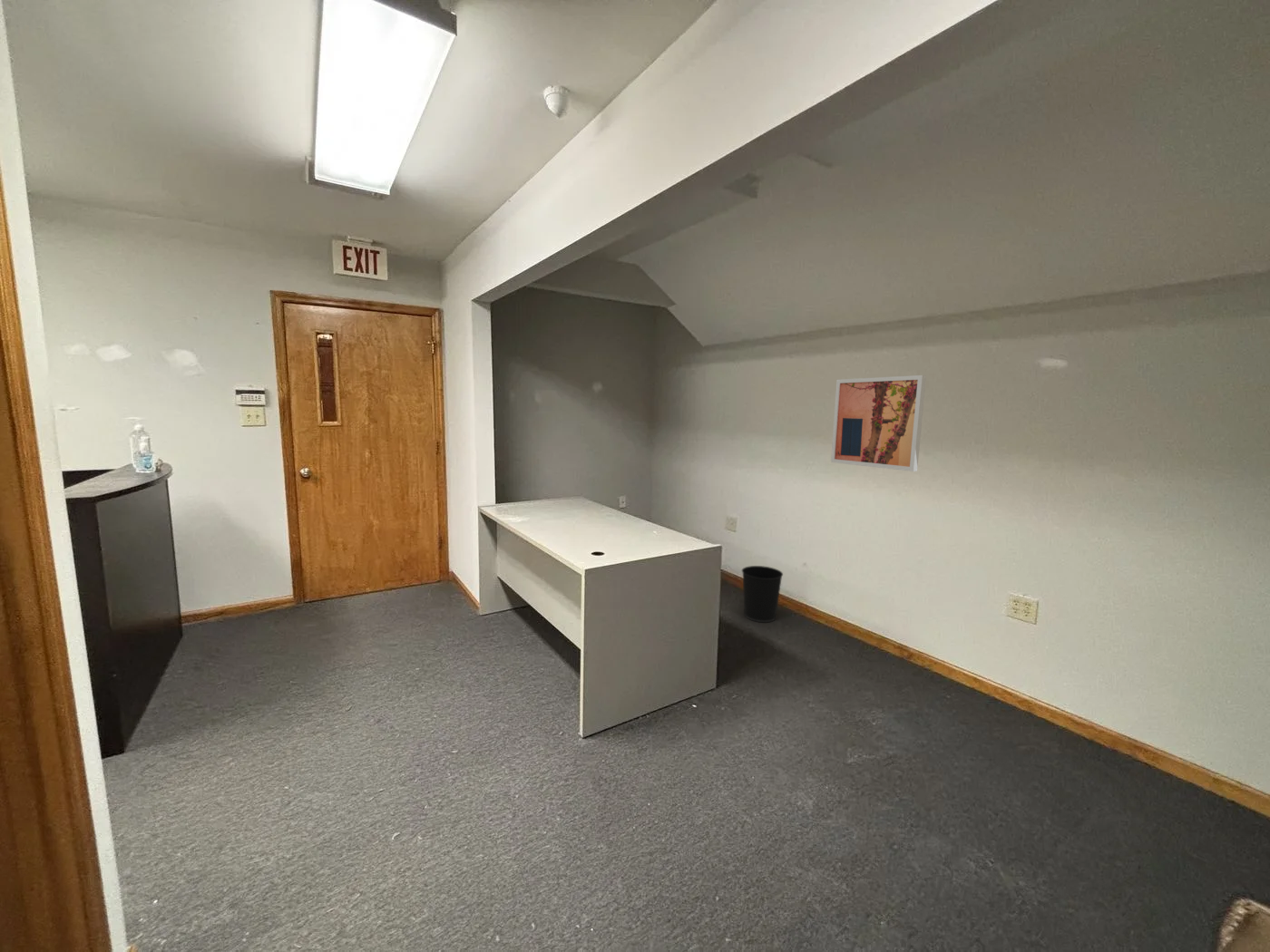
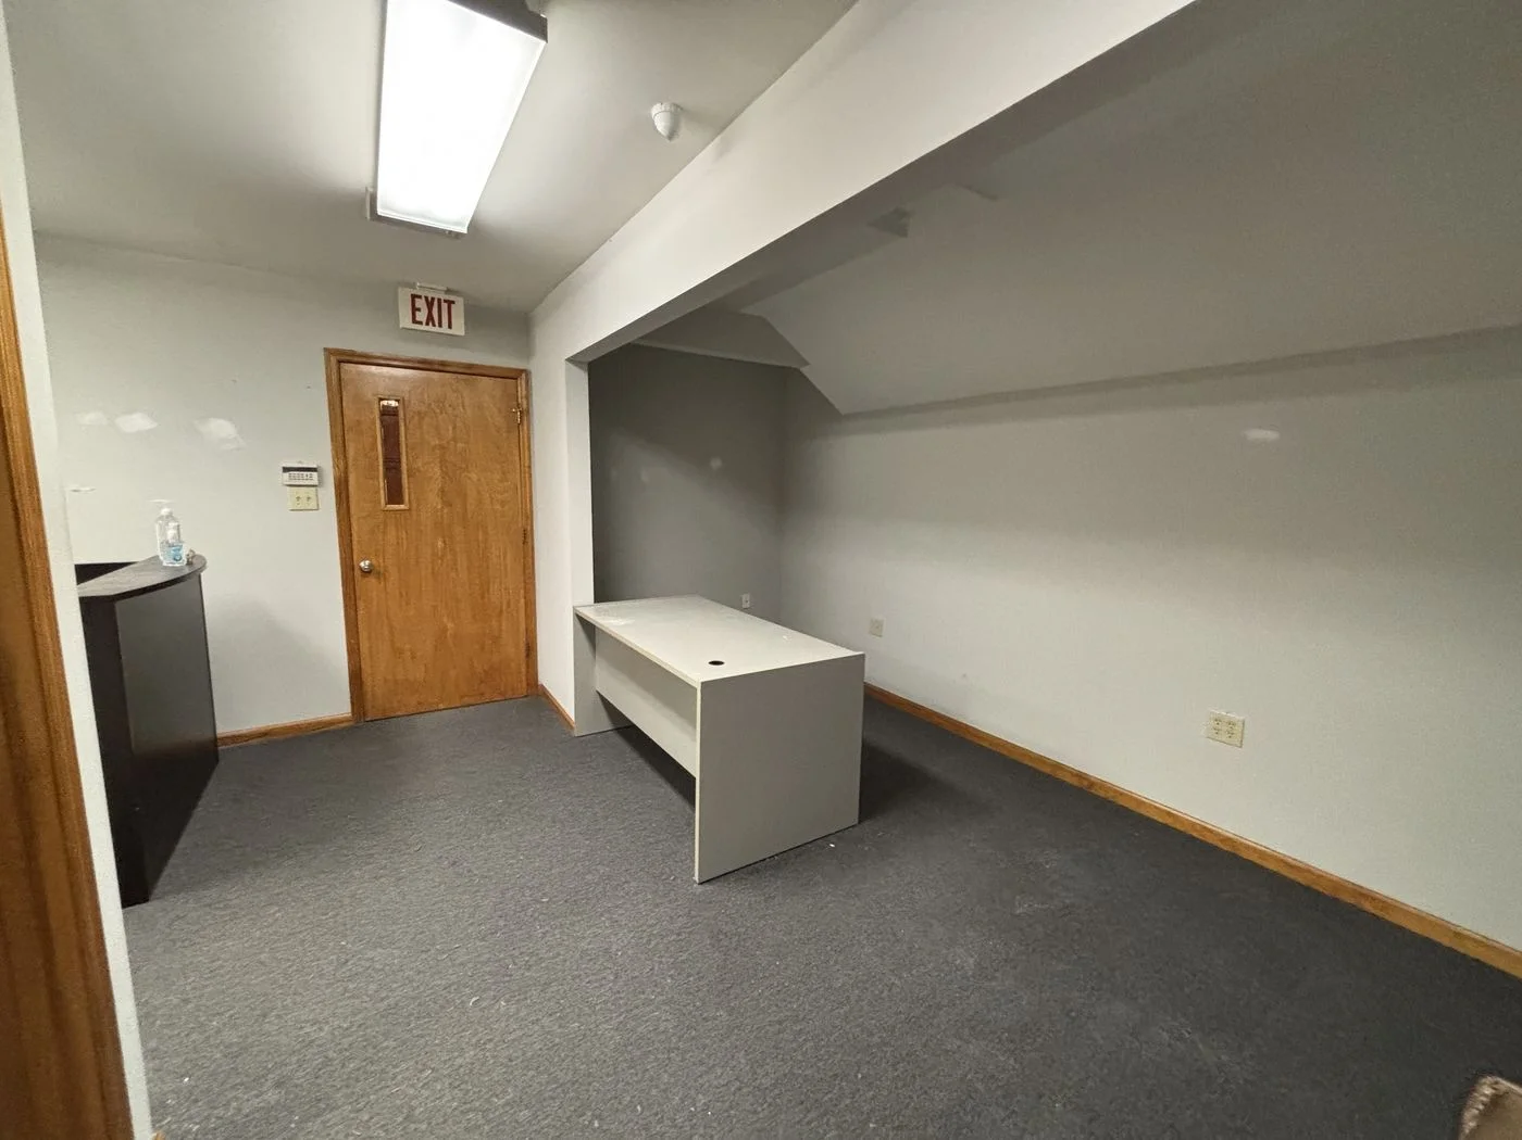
- wall art (874, 423)
- wastebasket (760, 594)
